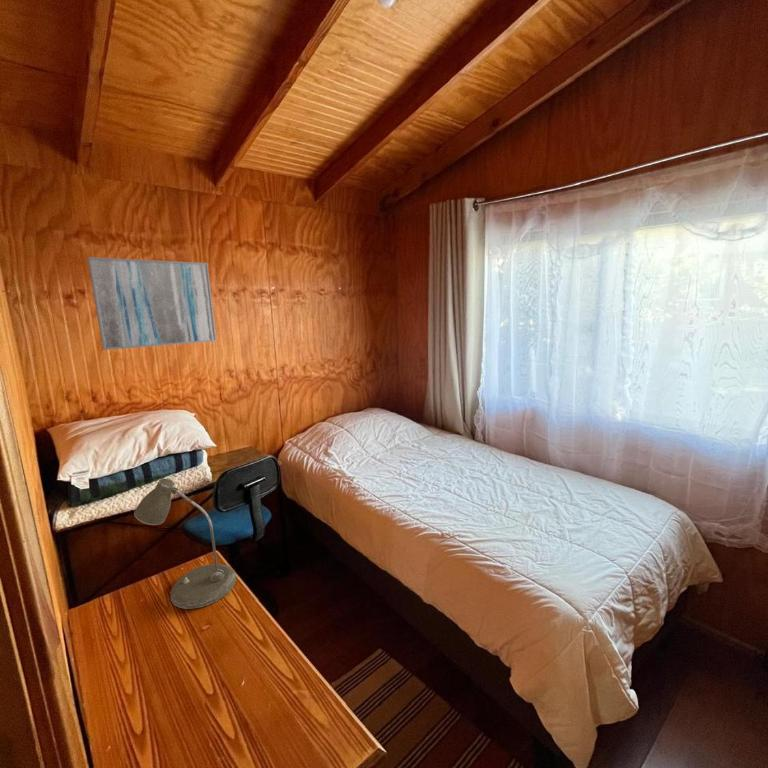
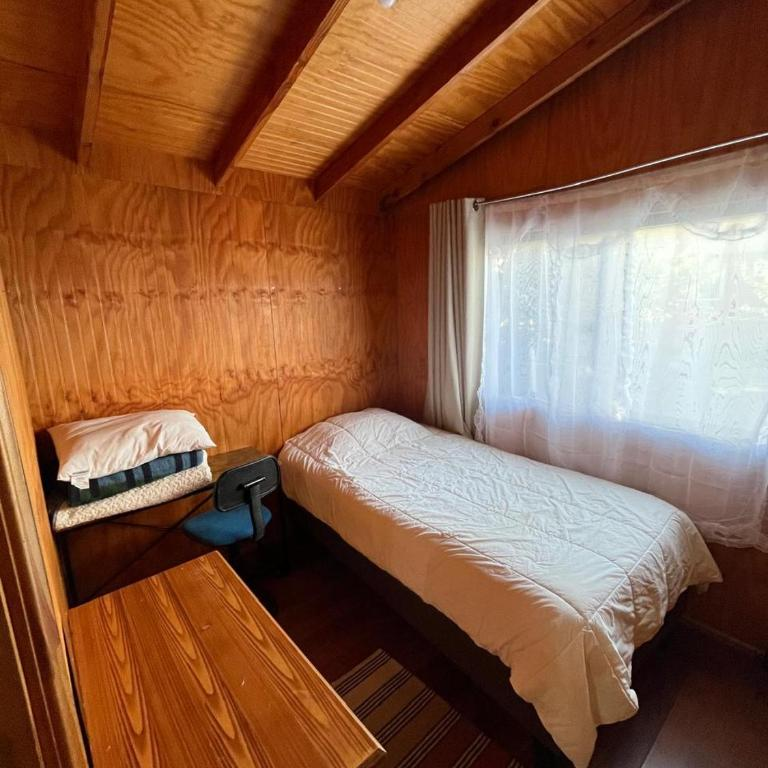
- wall art (158, 303)
- desk lamp (210, 530)
